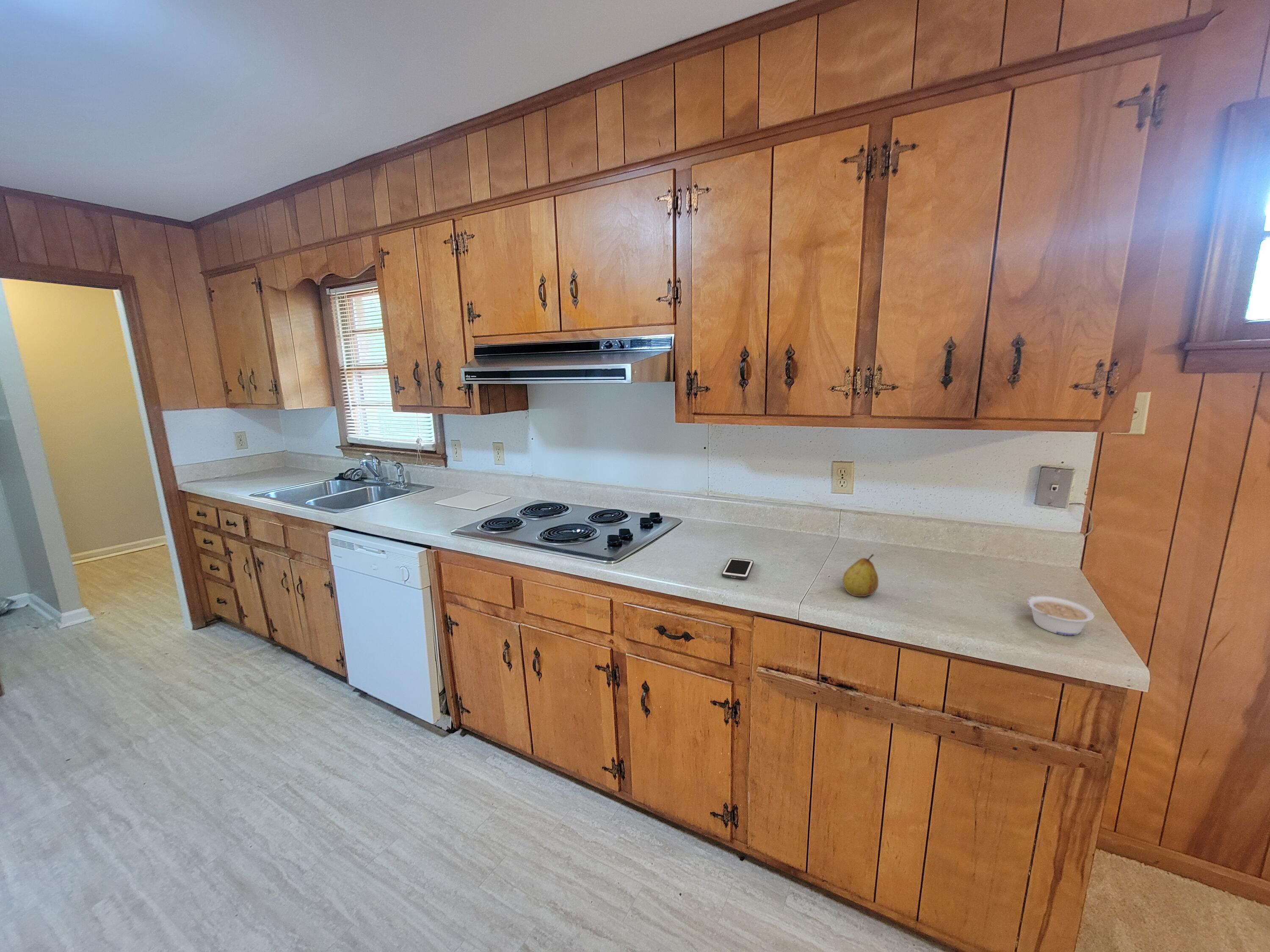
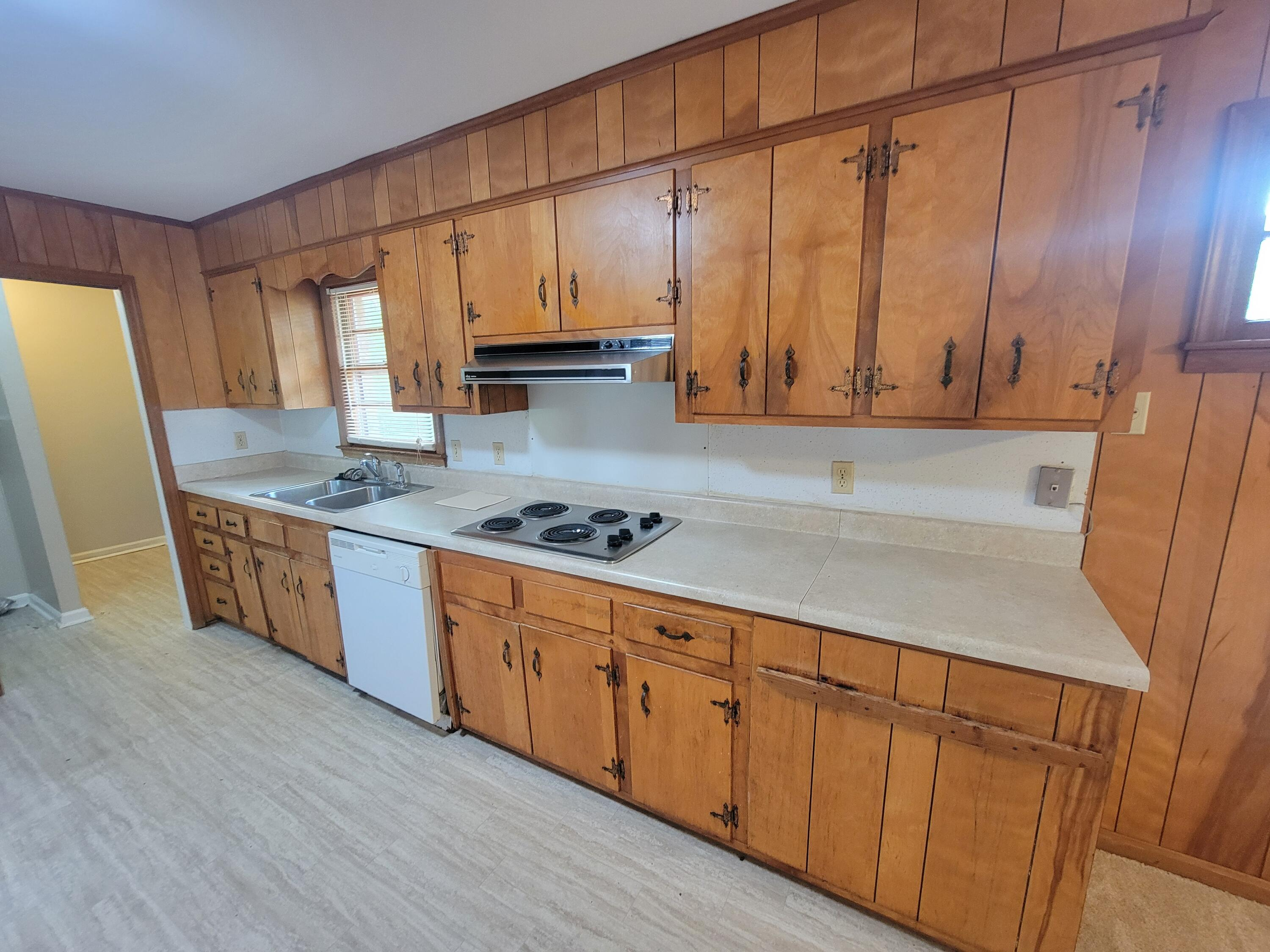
- fruit (861, 573)
- cell phone (738, 568)
- legume (1059, 616)
